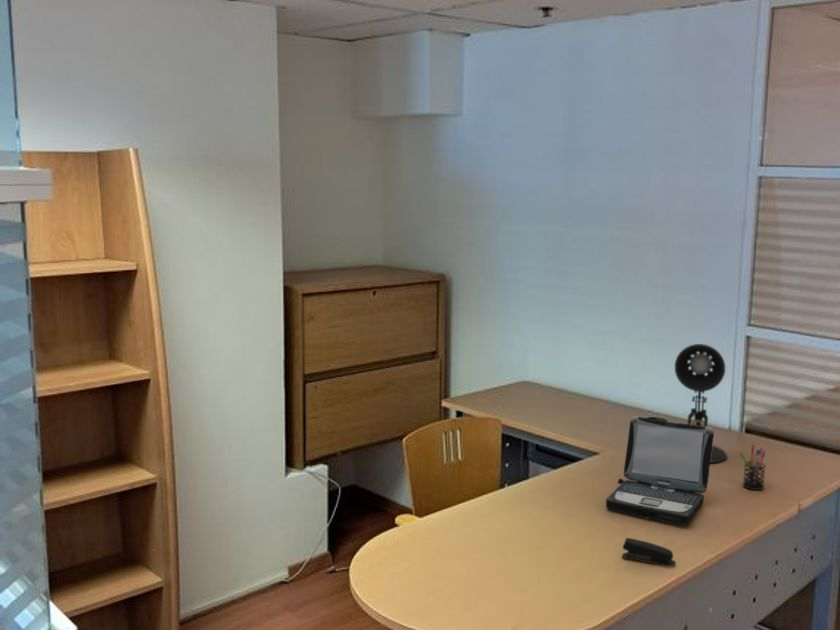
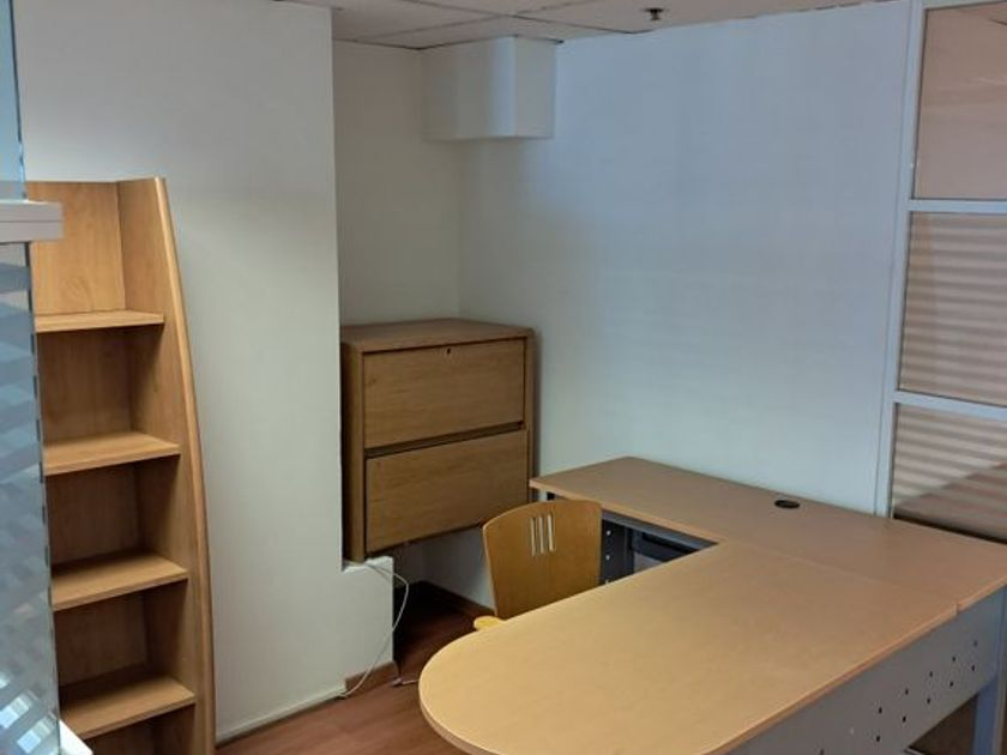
- stapler (649, 551)
- laptop (658, 466)
- desk lamp (699, 396)
- pen holder (751, 466)
